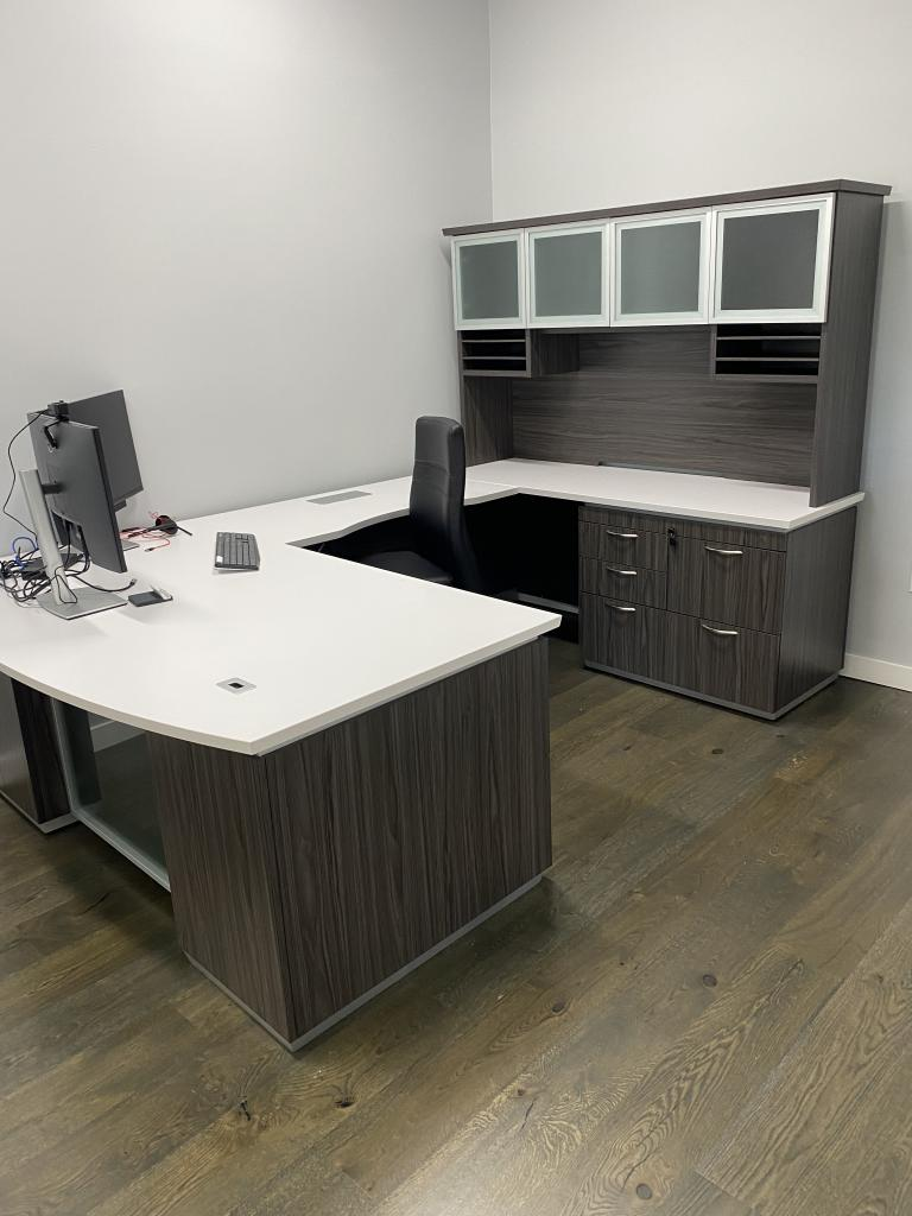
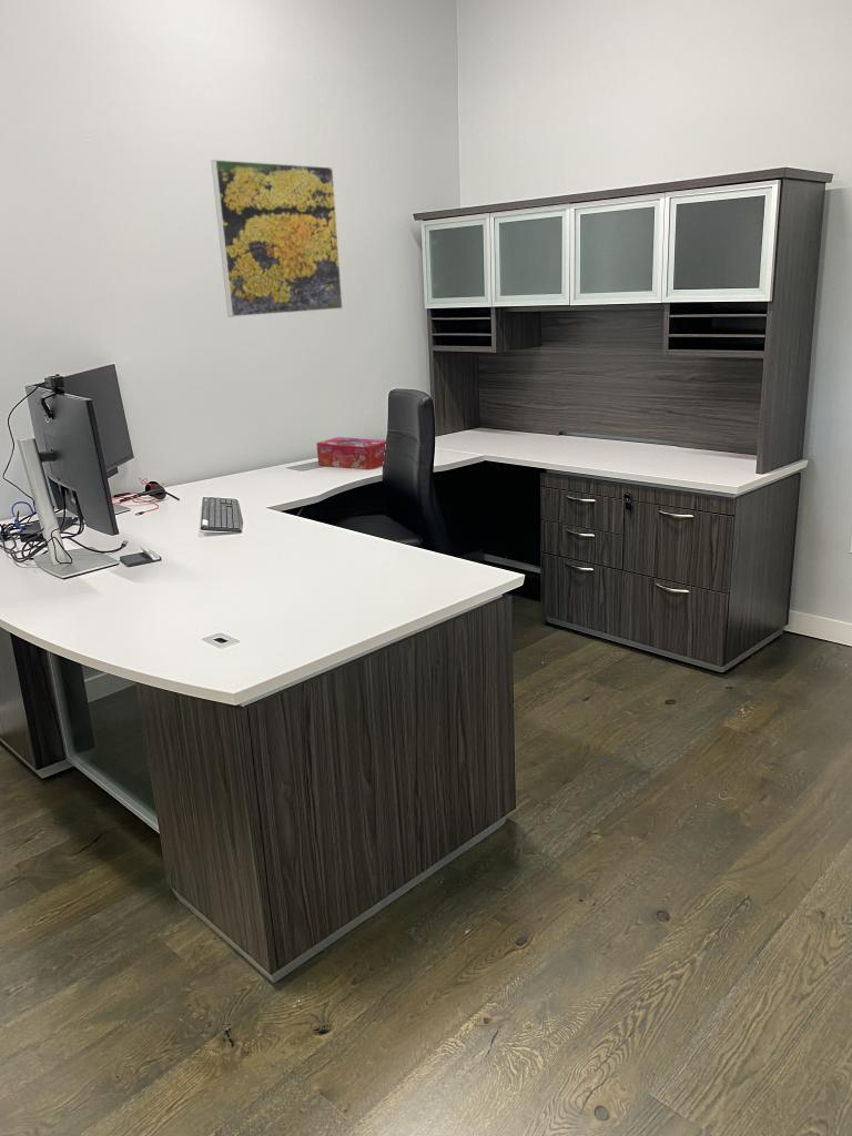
+ tissue box (353, 453)
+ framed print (282, 240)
